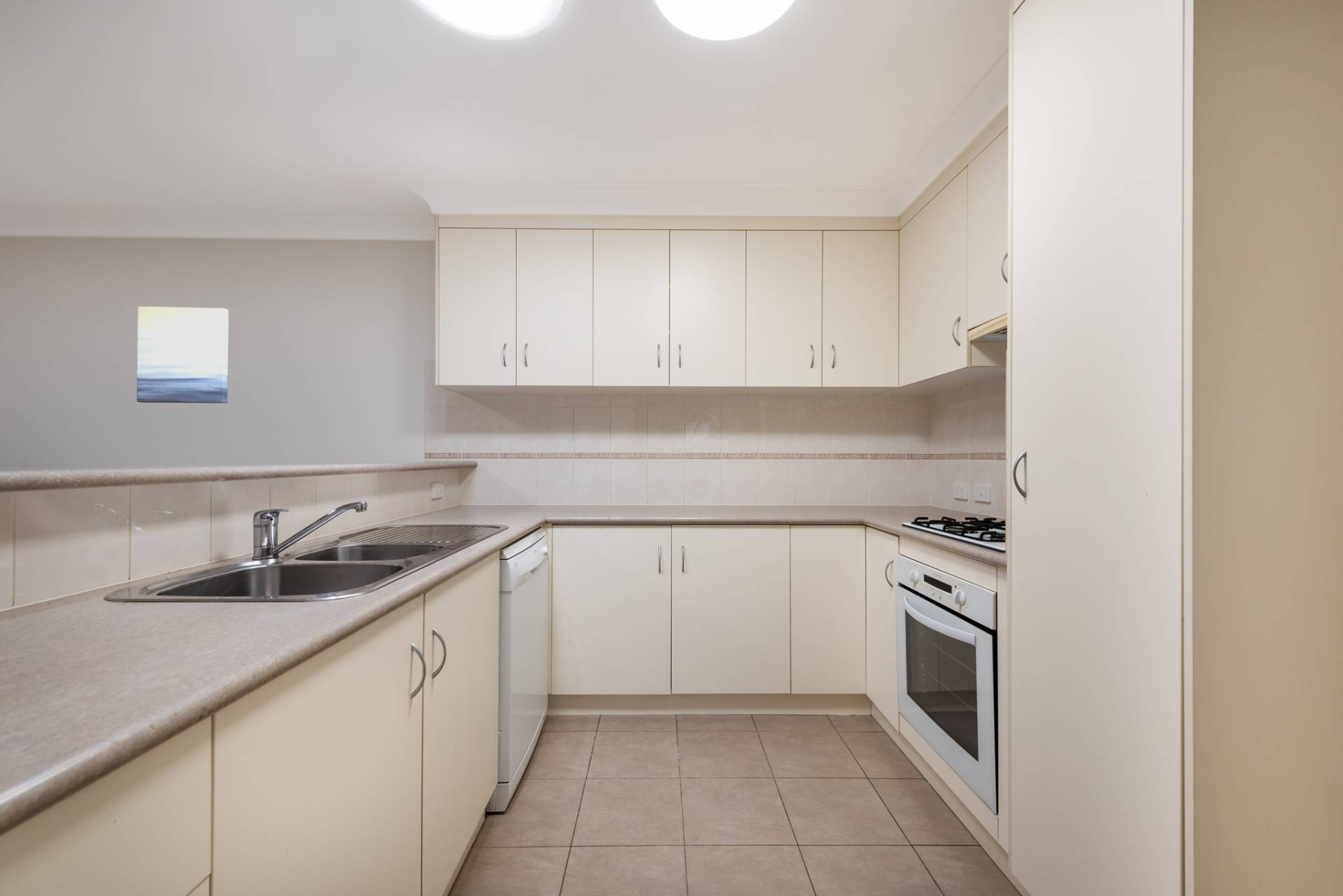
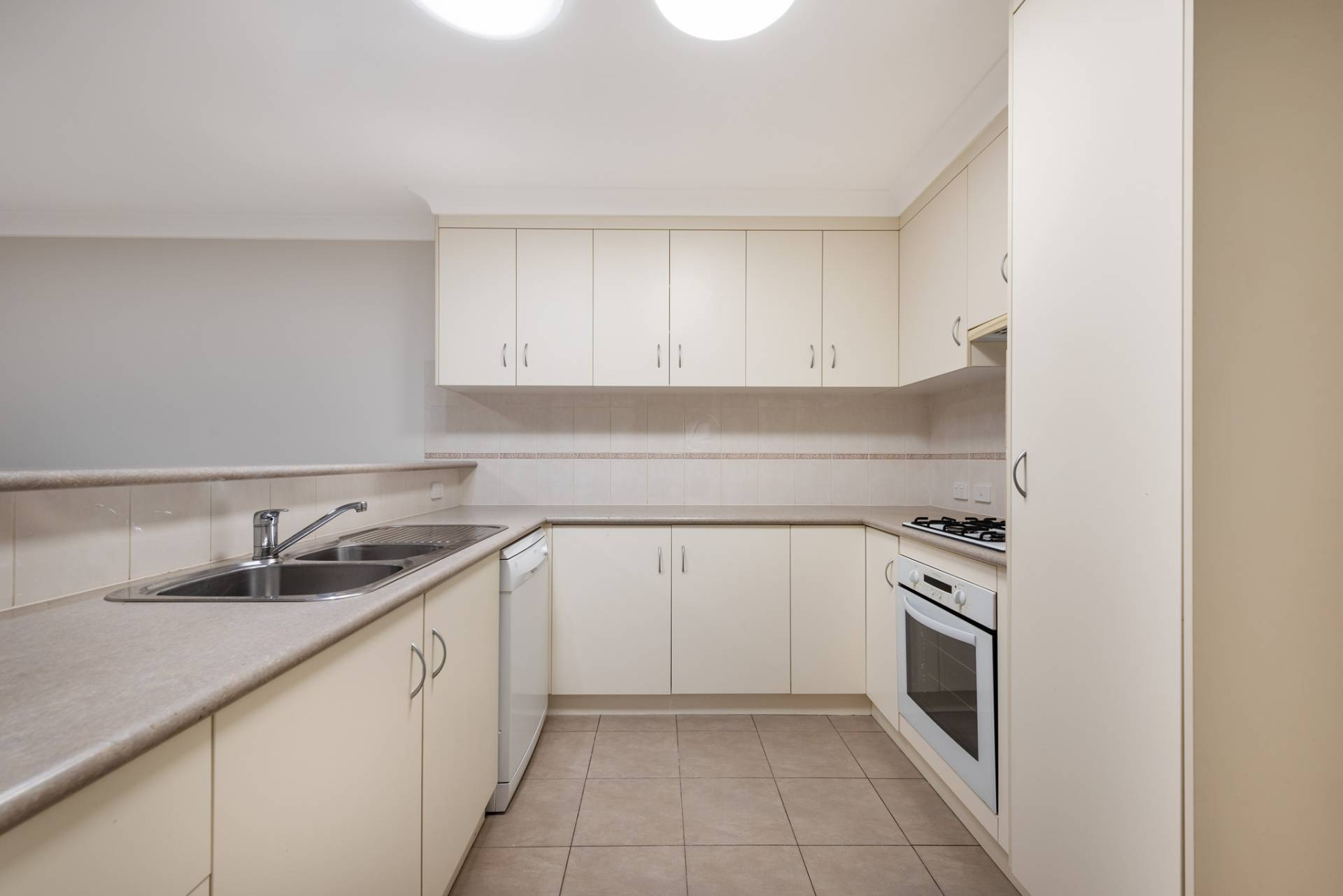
- wall art (183, 355)
